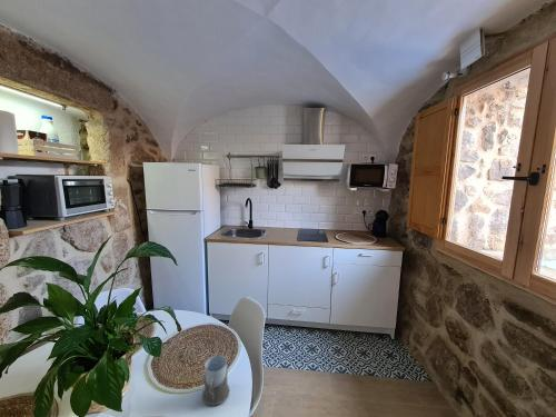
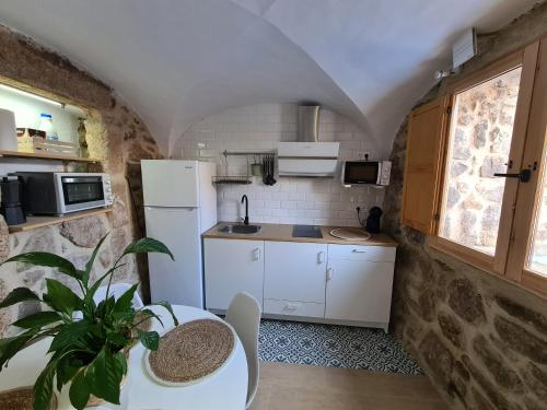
- mug (215, 380)
